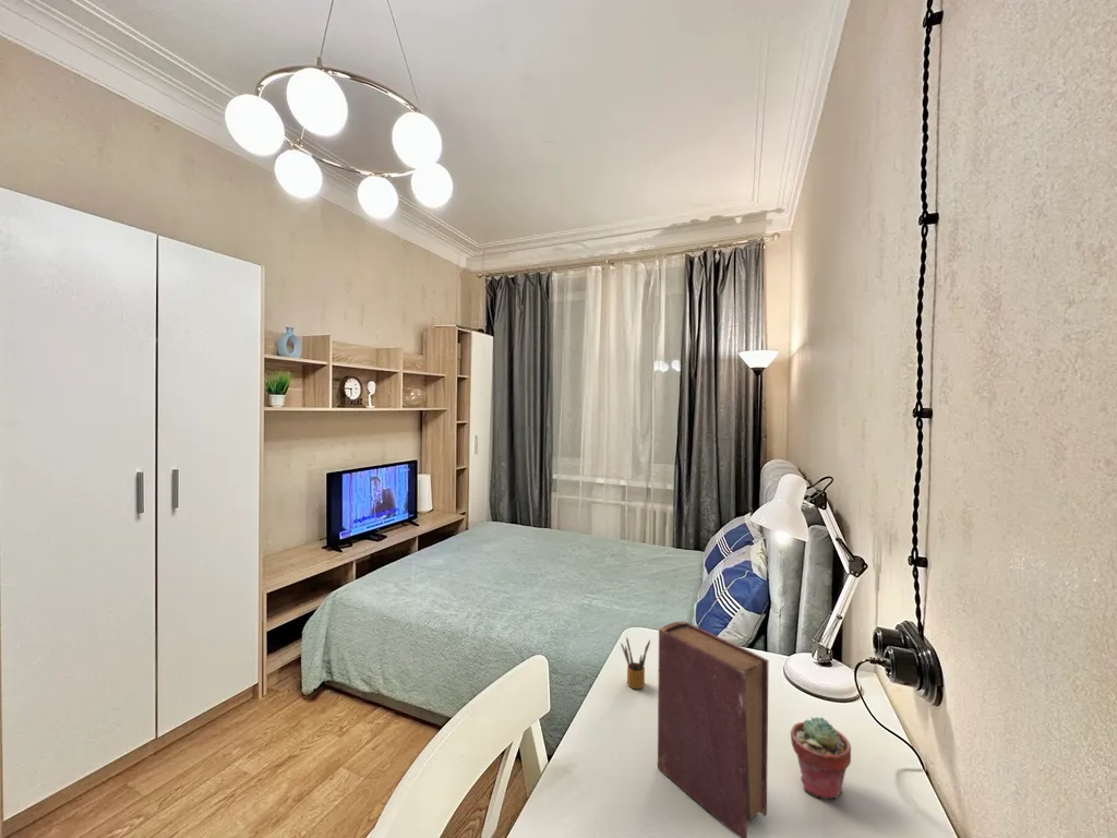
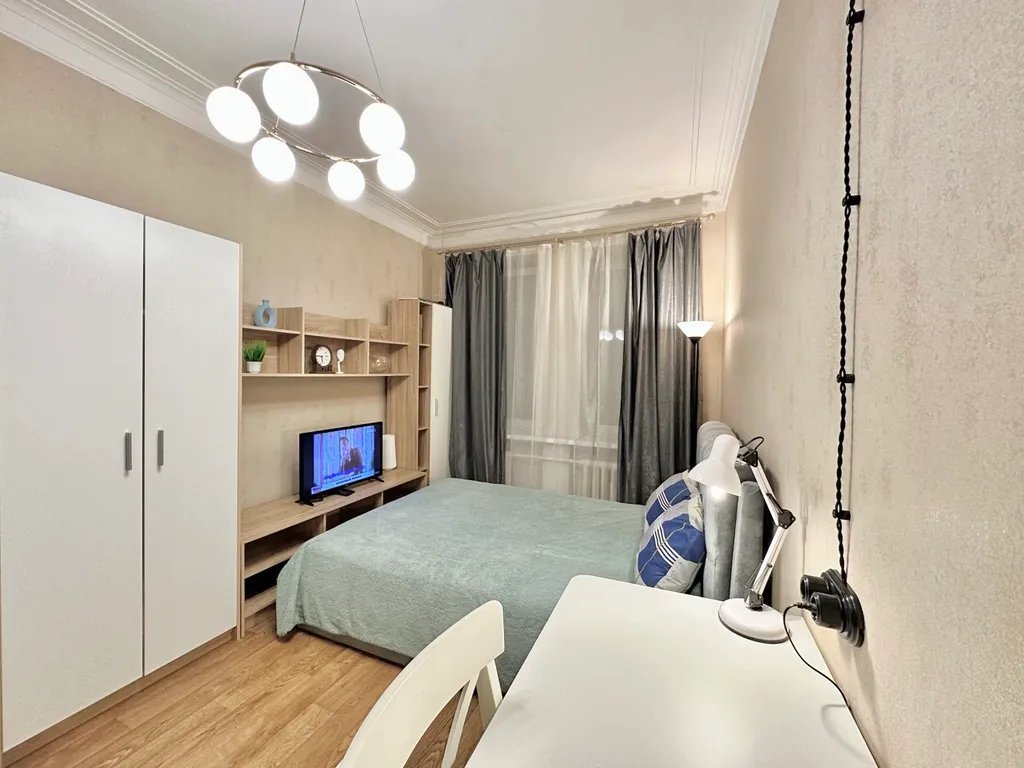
- potted succulent (820, 752)
- book (708, 717)
- pencil box (636, 662)
